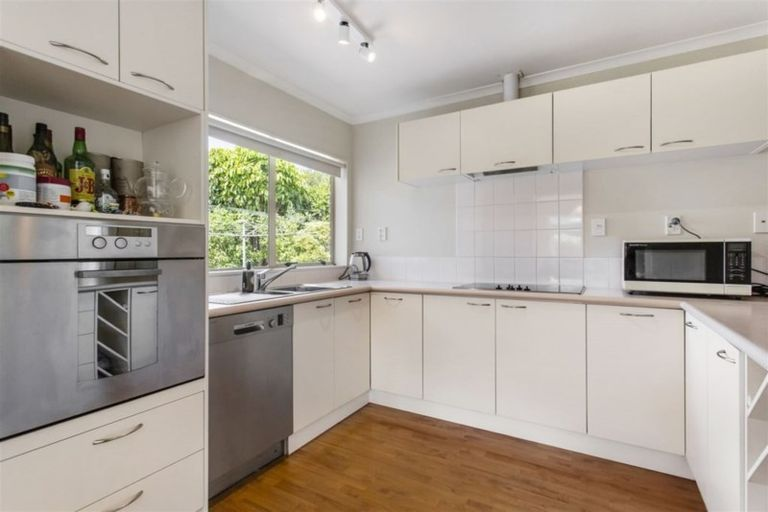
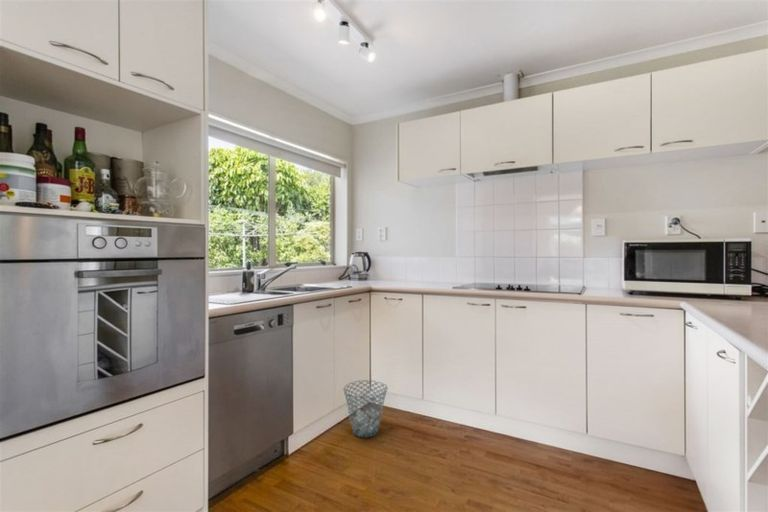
+ waste basket (365, 409)
